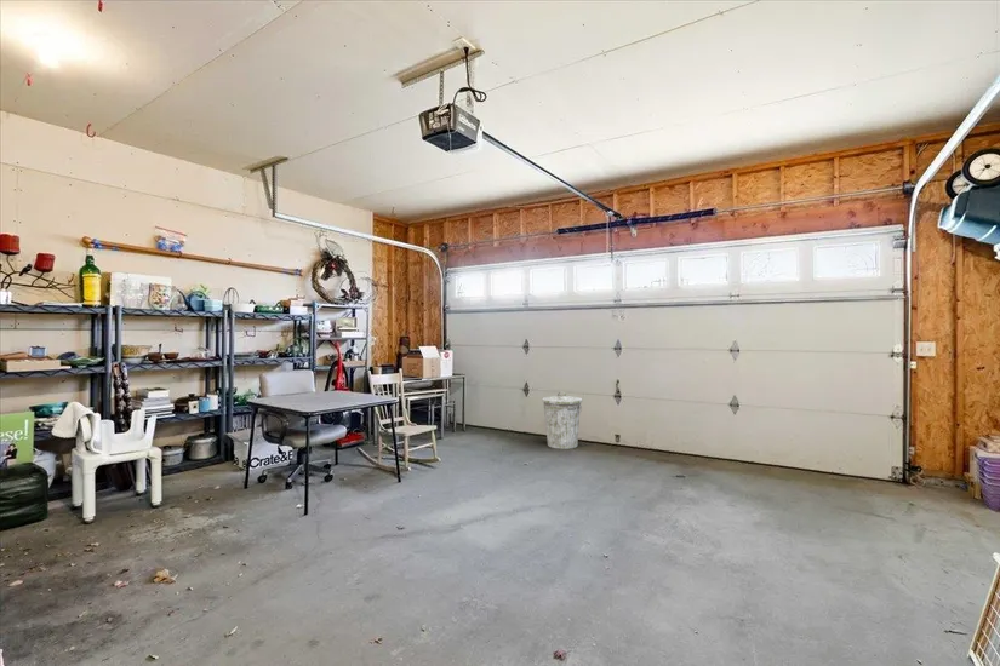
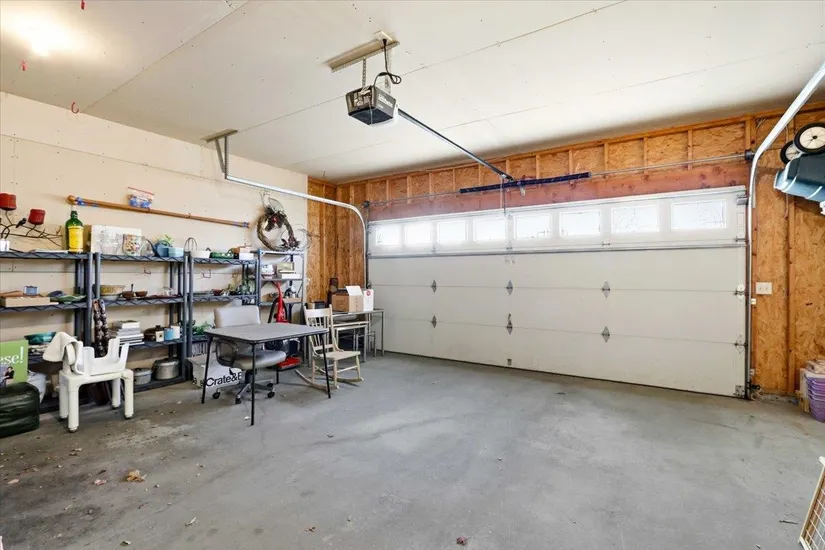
- trash can (561, 418)
